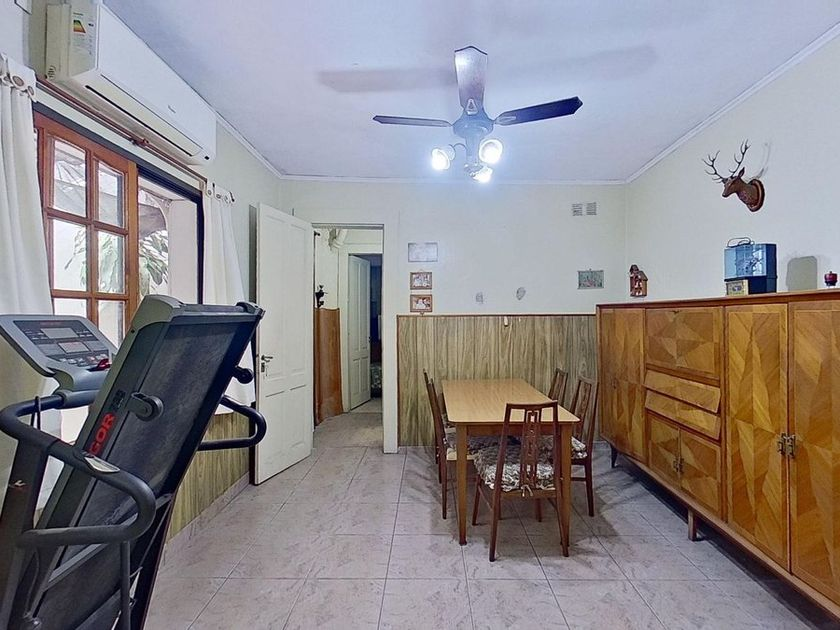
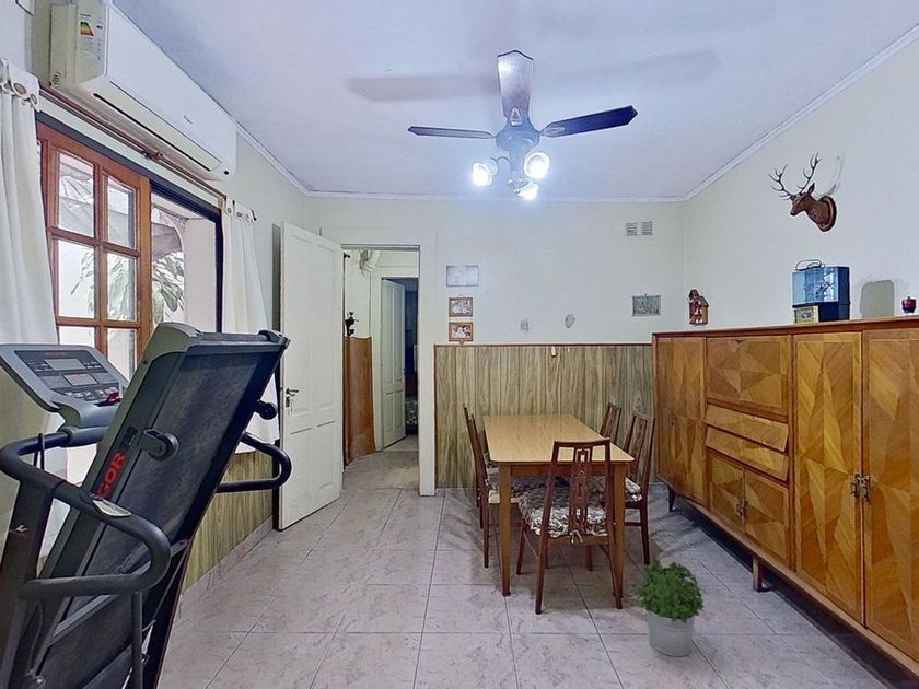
+ potted plant (666, 603)
